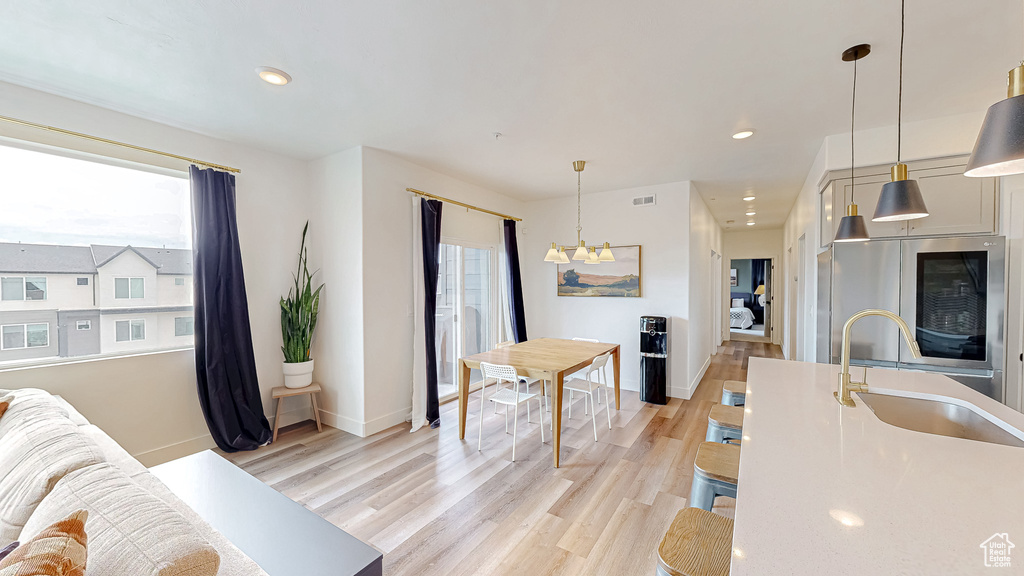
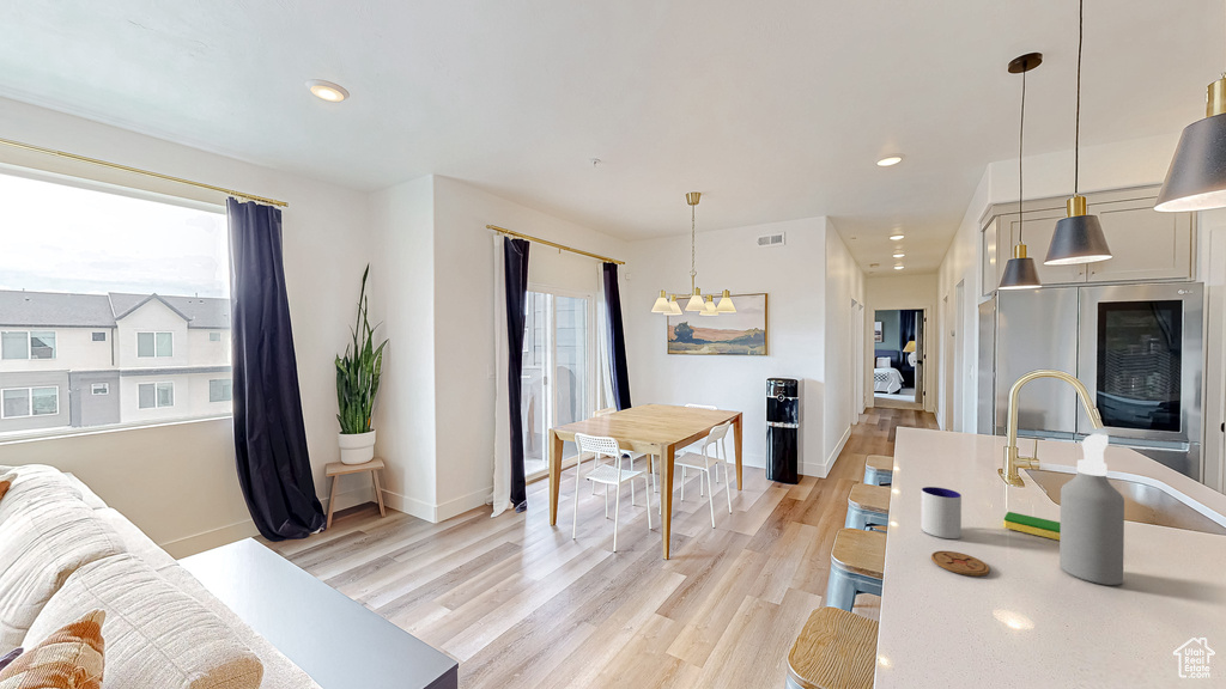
+ spray bottle (1093, 505)
+ mug (942, 510)
+ dish sponge (1042, 526)
+ coaster (959, 562)
